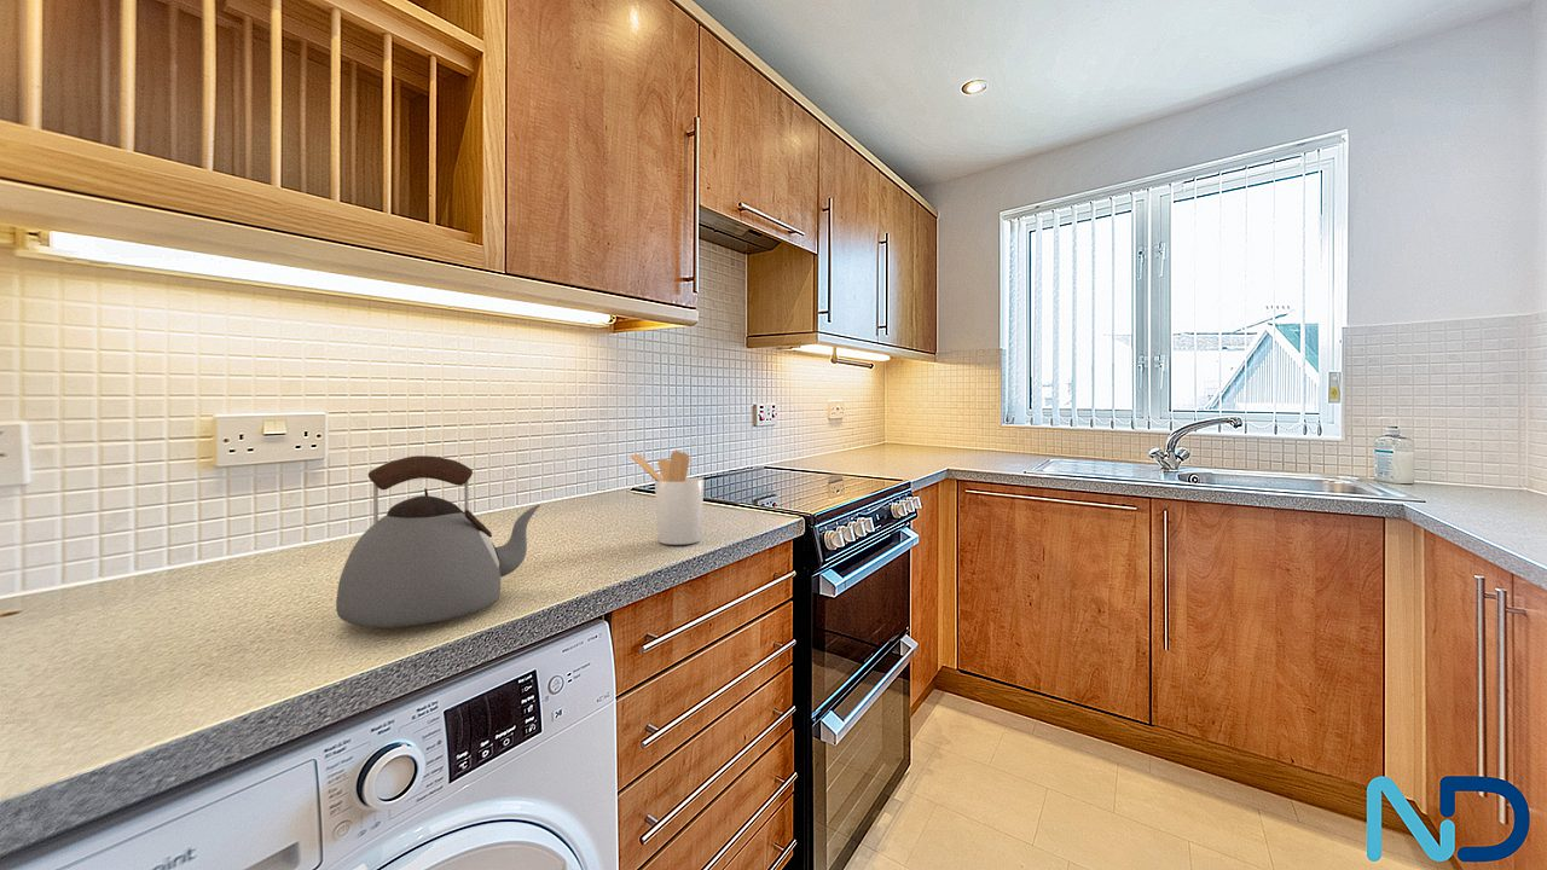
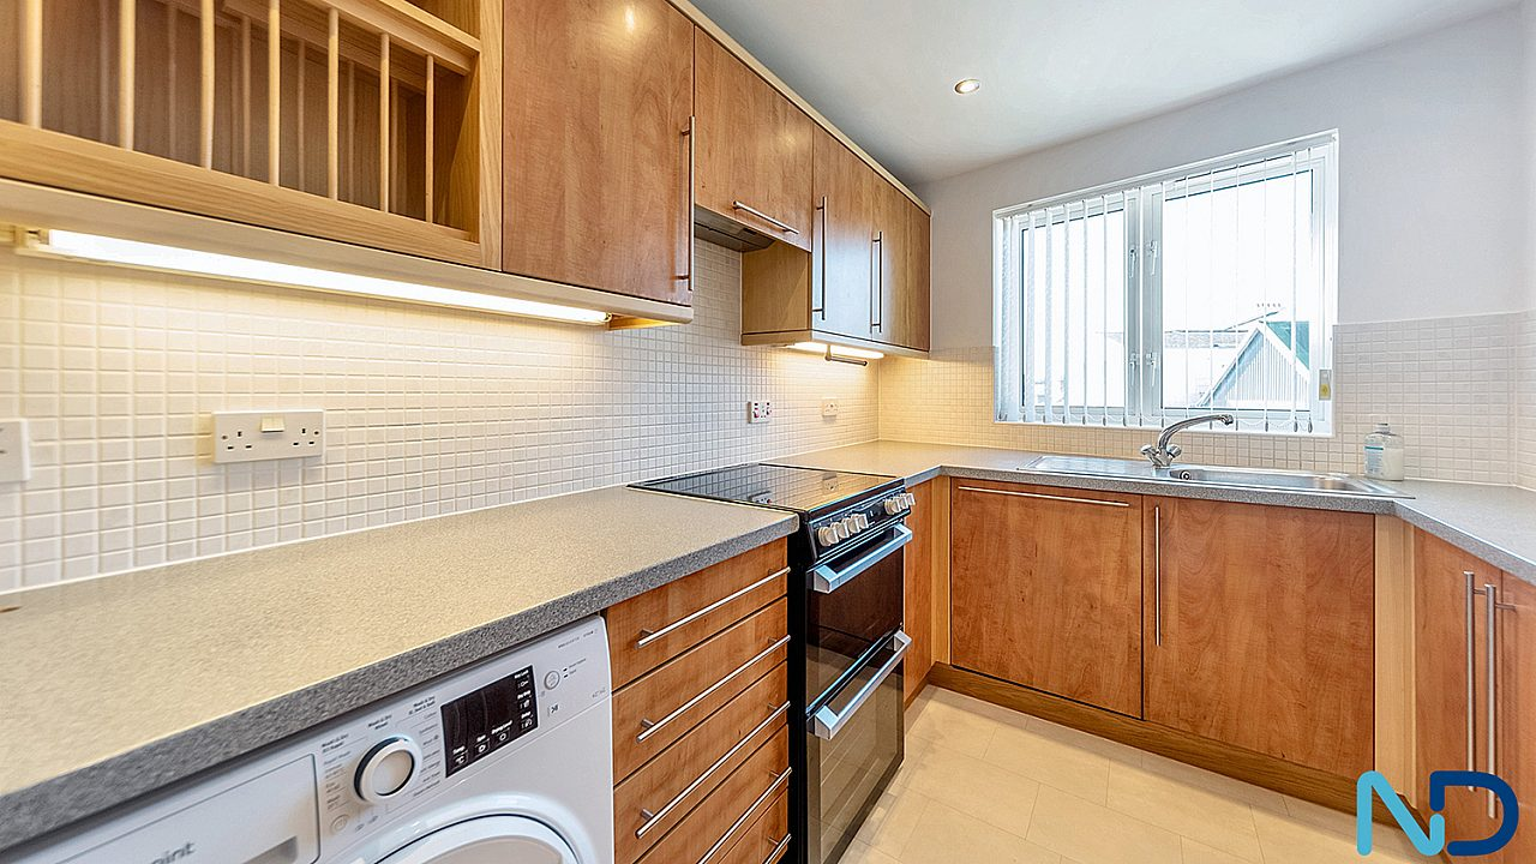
- utensil holder (666, 495)
- kettle (448, 529)
